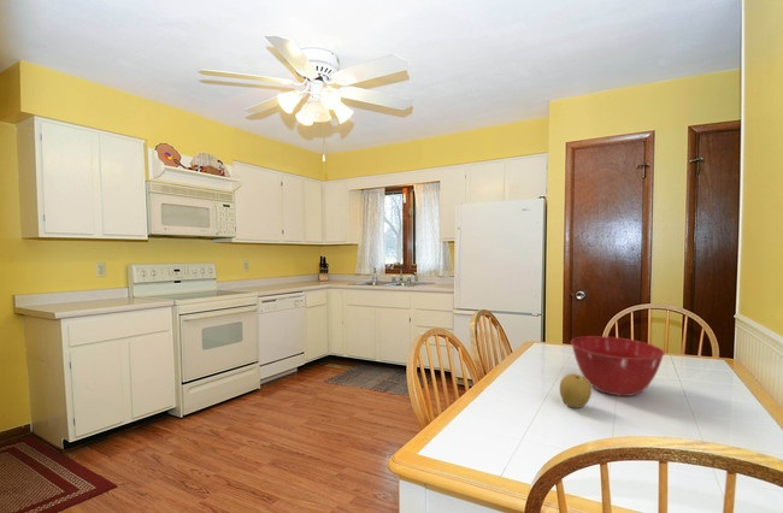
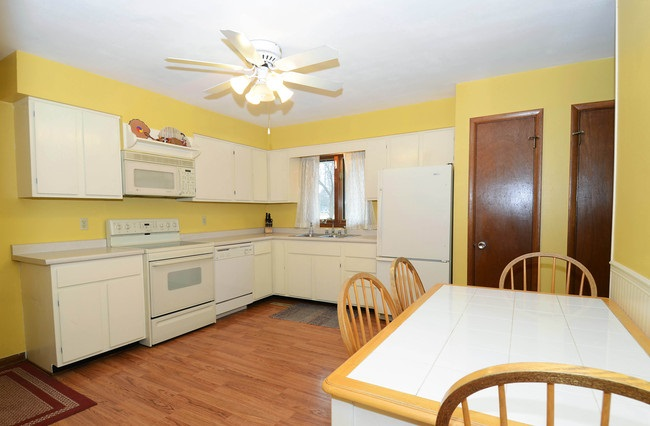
- fruit (575, 390)
- mixing bowl (614, 367)
